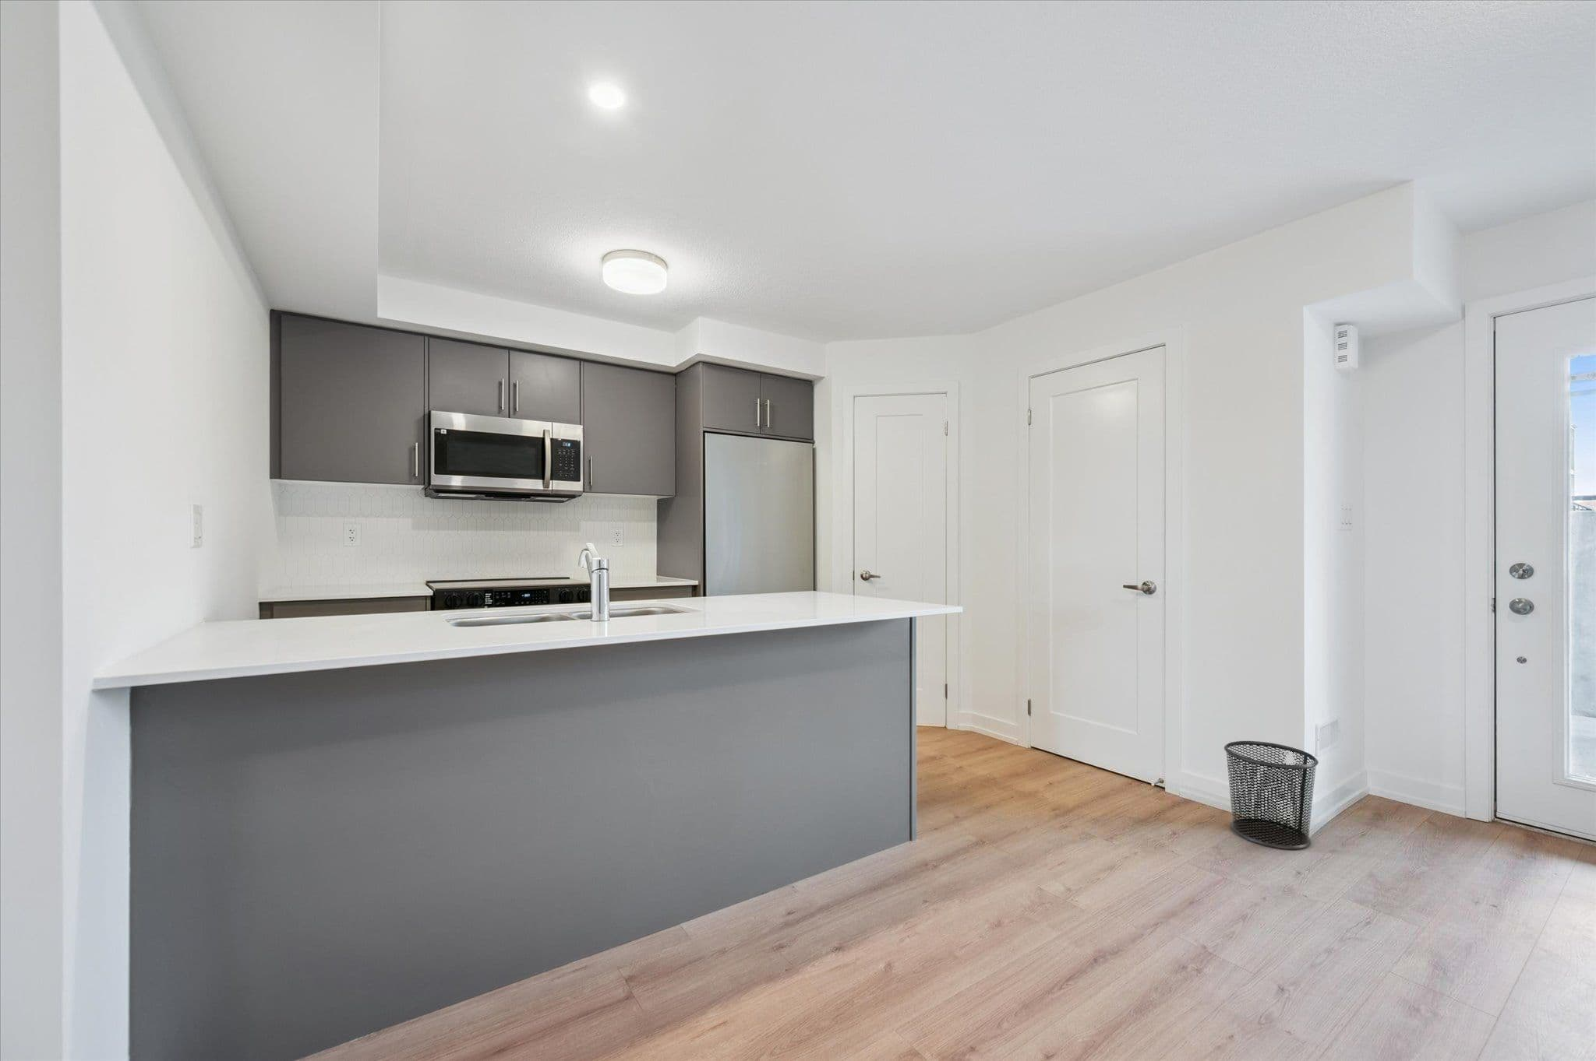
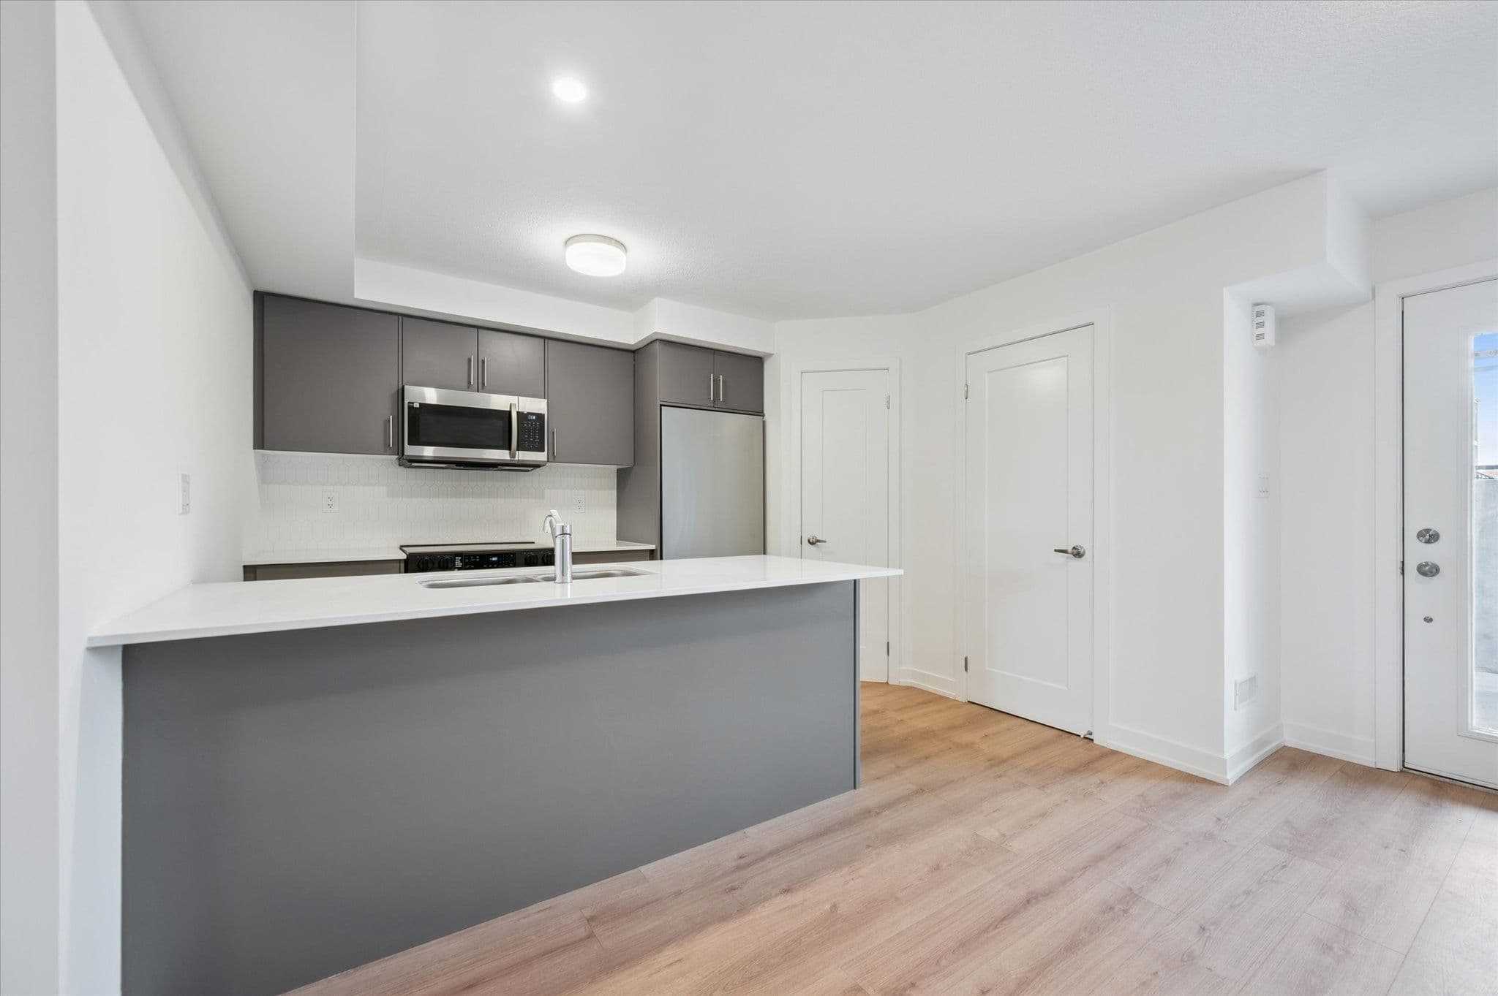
- waste bin (1269, 793)
